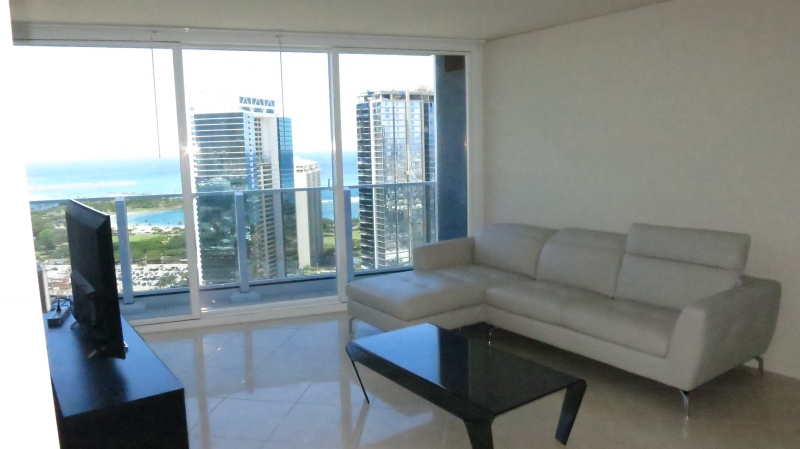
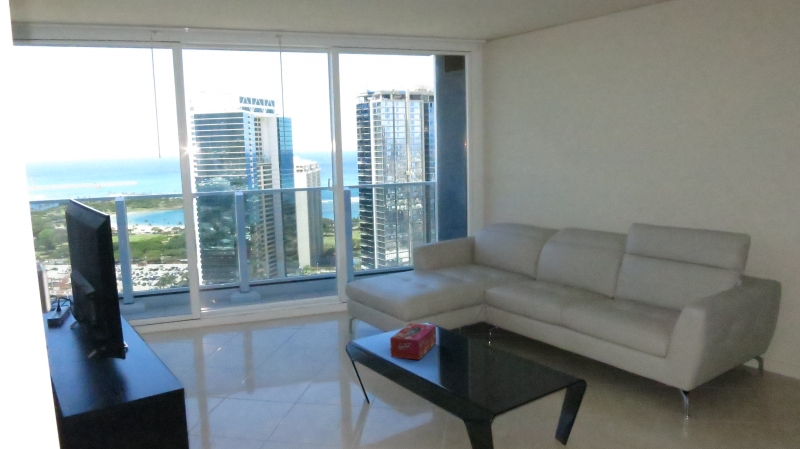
+ tissue box (414, 340)
